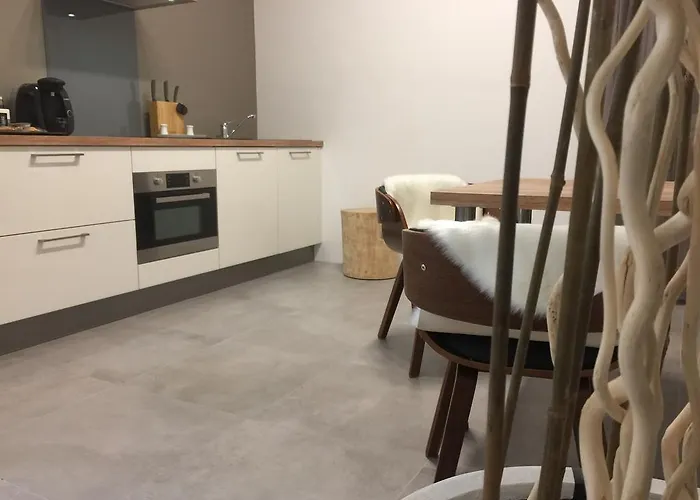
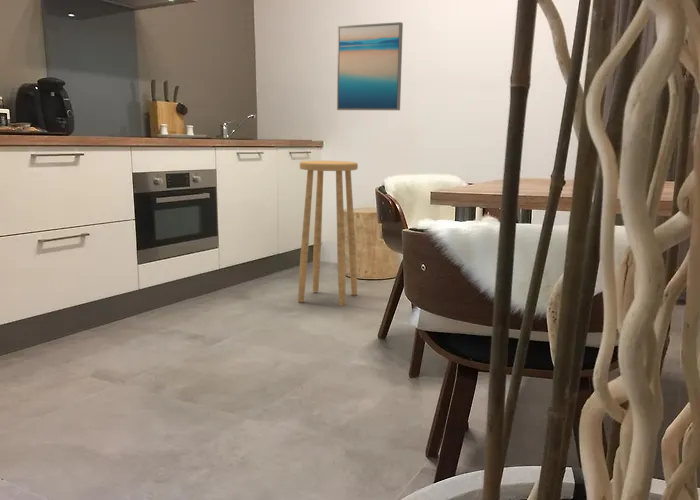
+ stool (320, 231)
+ wall art (368, 68)
